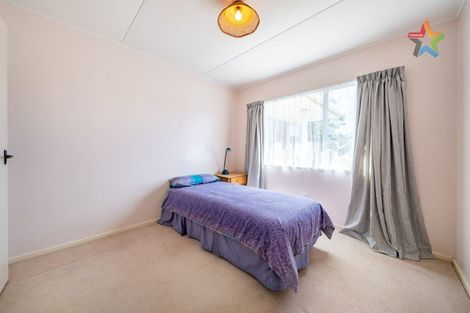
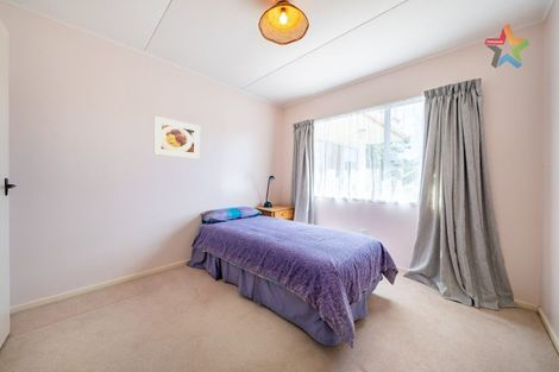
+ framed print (178, 139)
